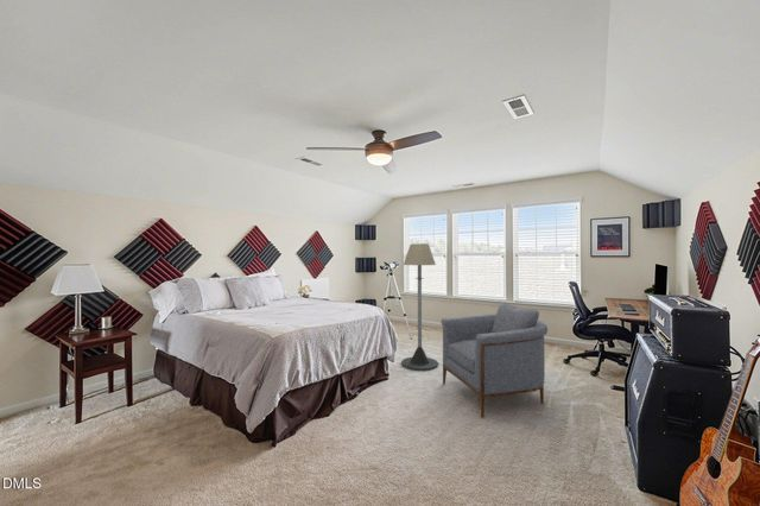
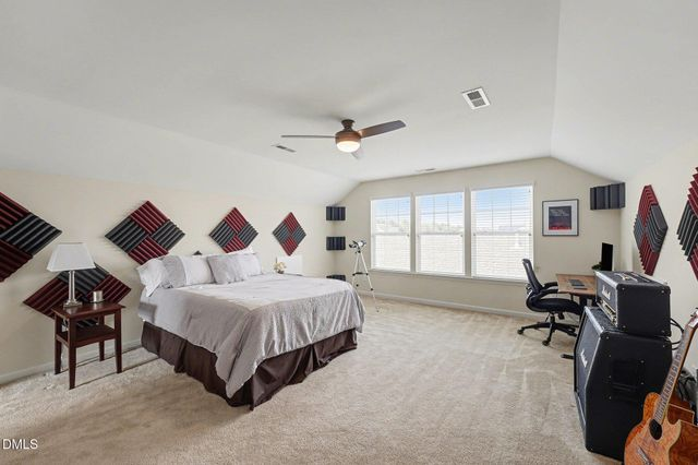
- floor lamp (419, 304)
- armchair (498, 350)
